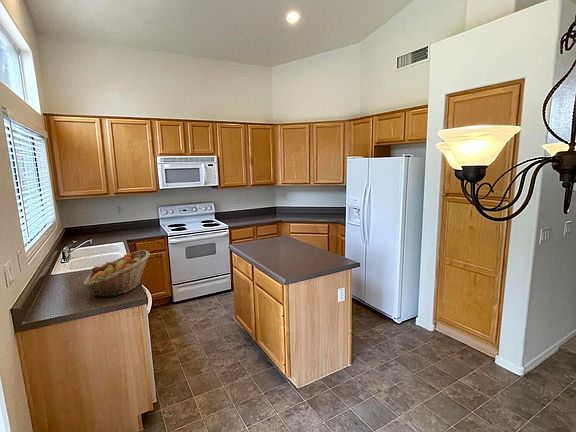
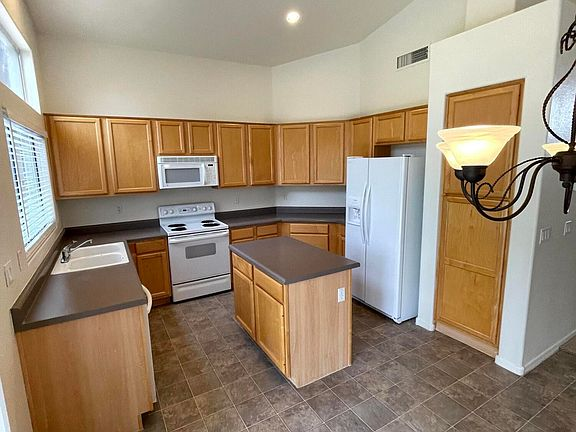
- fruit basket (119, 271)
